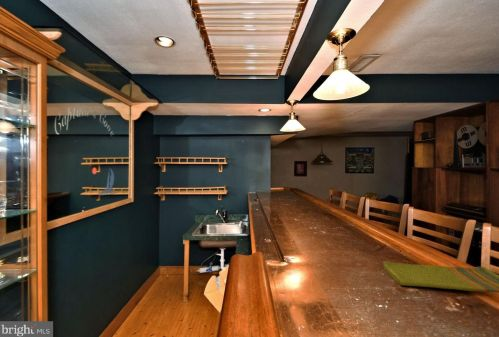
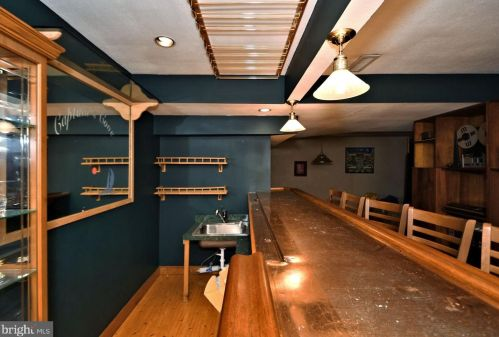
- dish towel (444, 275)
